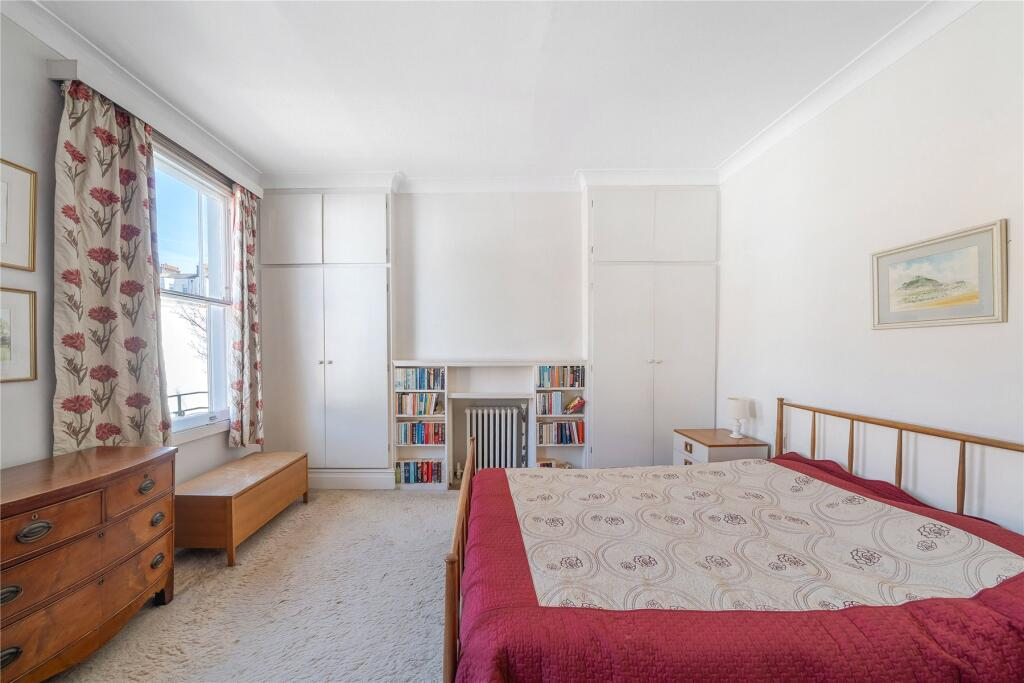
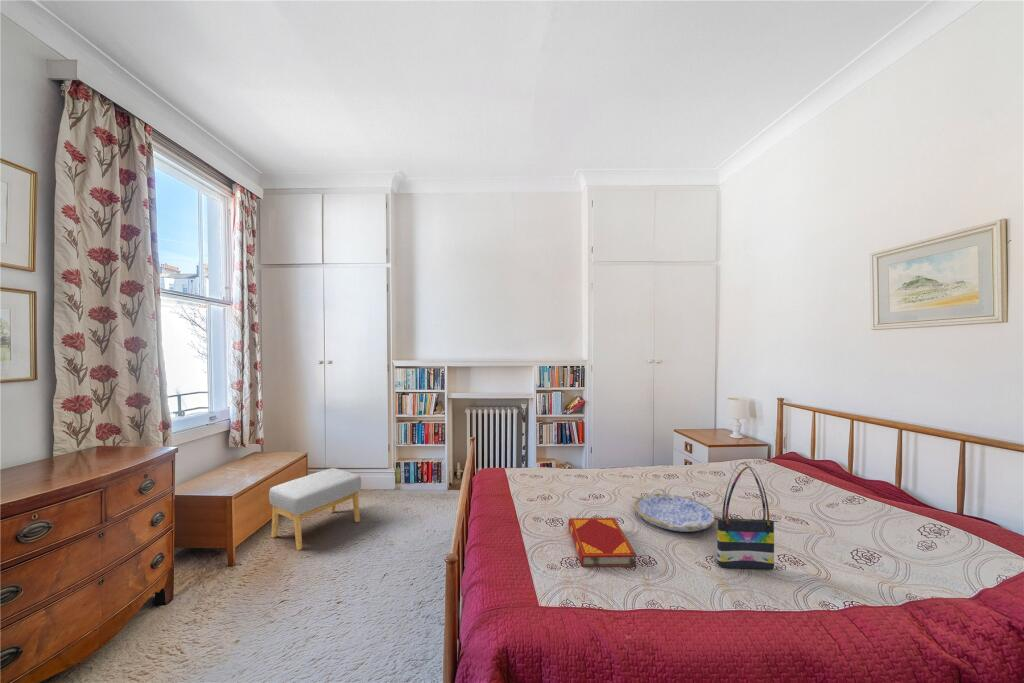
+ tote bag (744, 519)
+ serving tray (673, 510)
+ footstool (317, 503)
+ hardback book (599, 540)
